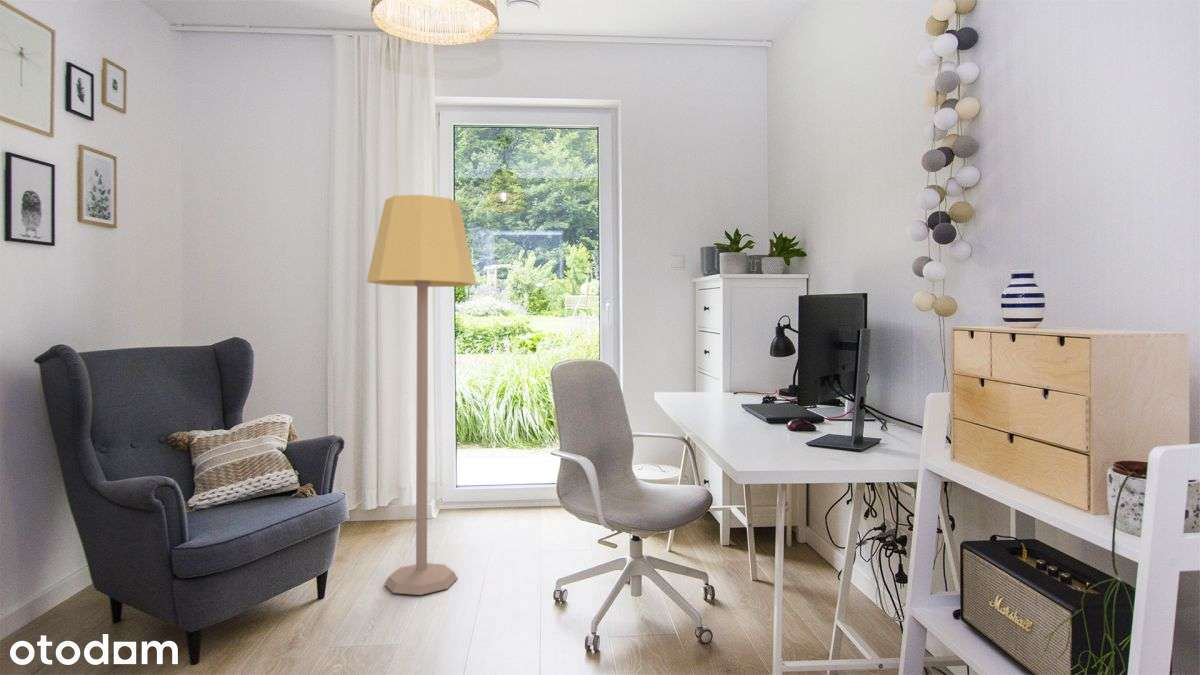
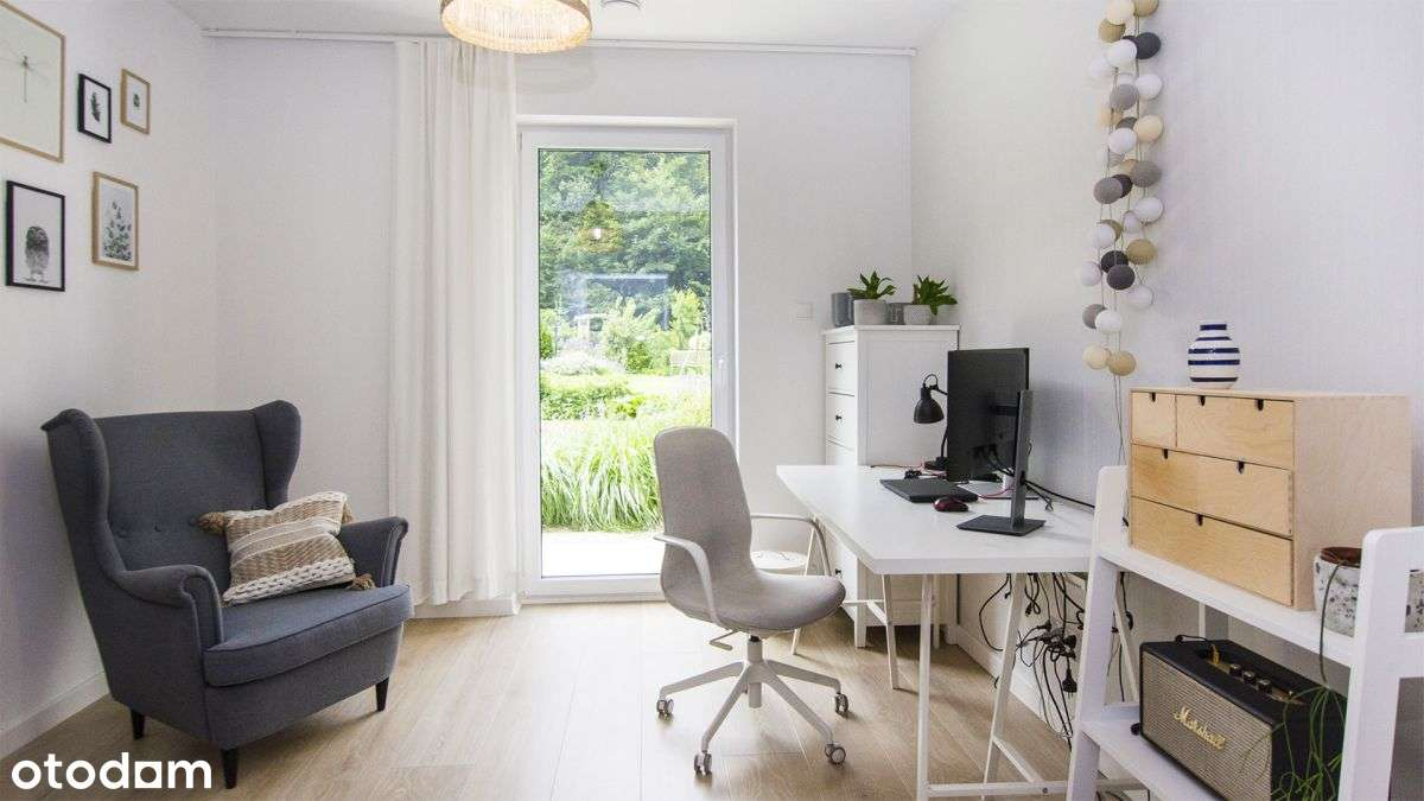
- lamp (422, 392)
